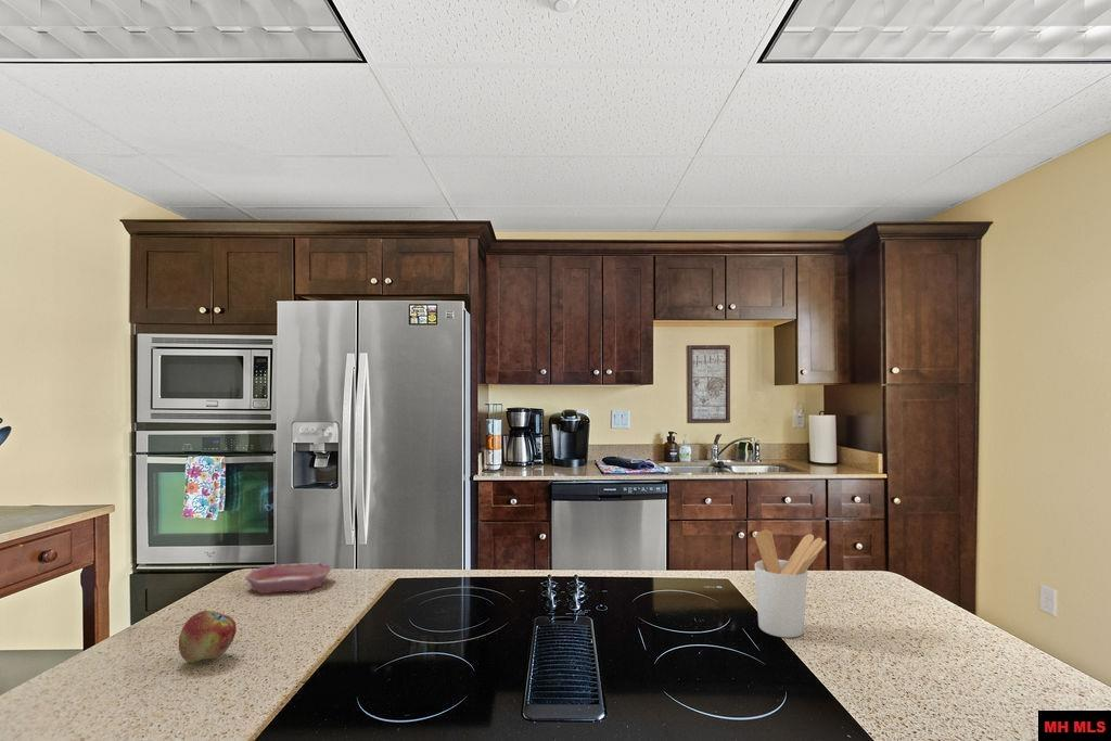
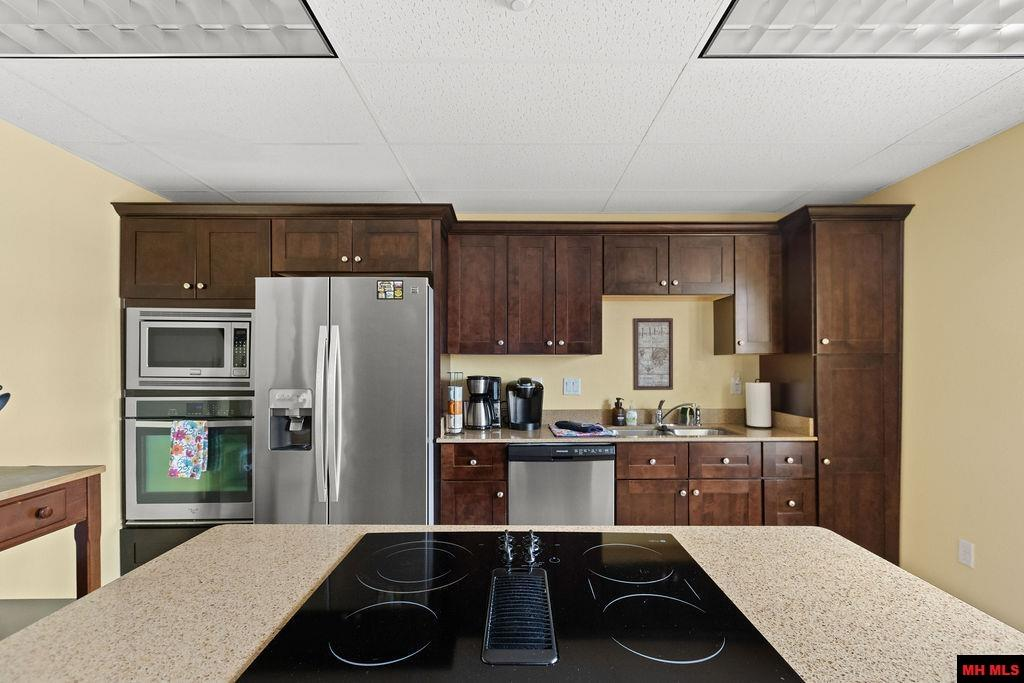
- bowl (289, 577)
- fruit (207, 635)
- utensil holder (791, 580)
